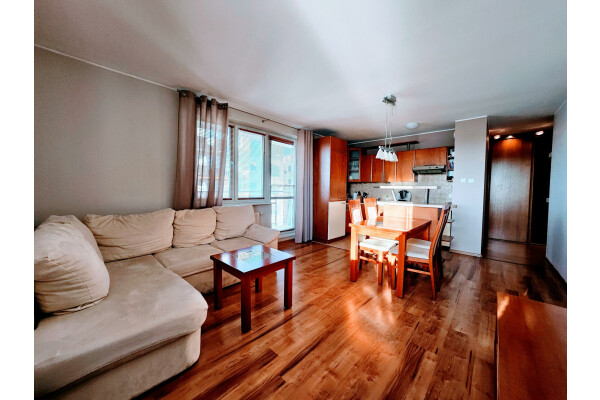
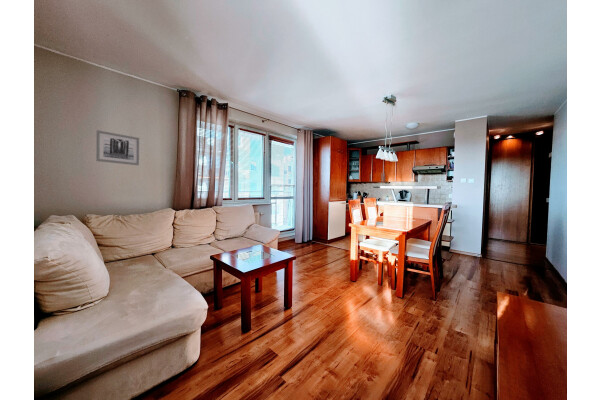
+ wall art (119, 148)
